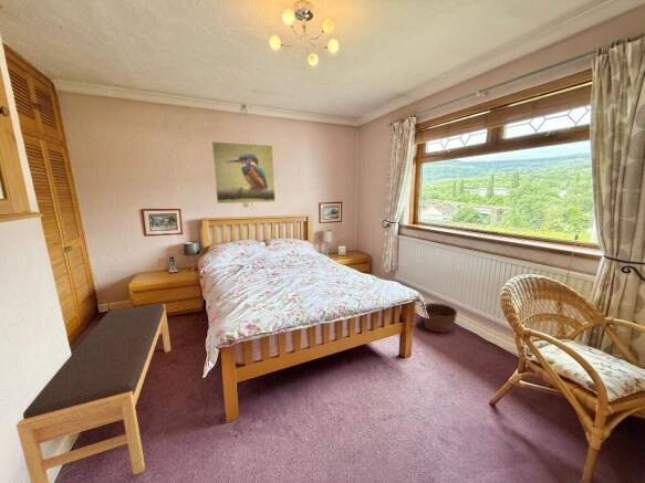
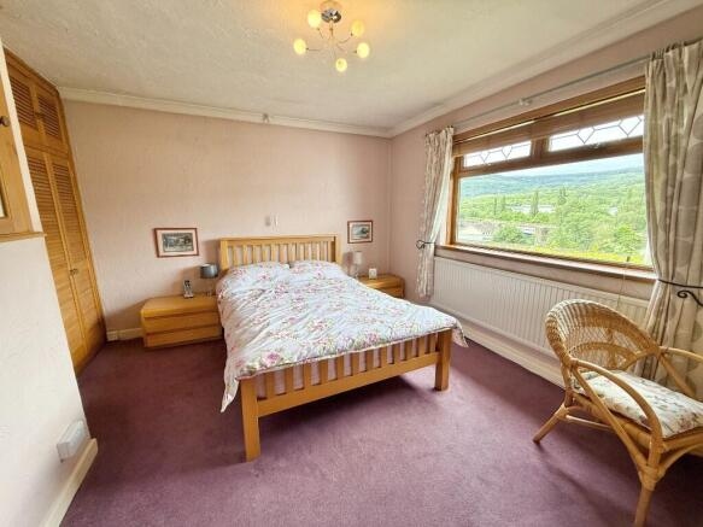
- bench (122, 370)
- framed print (245, 174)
- basket (438, 317)
